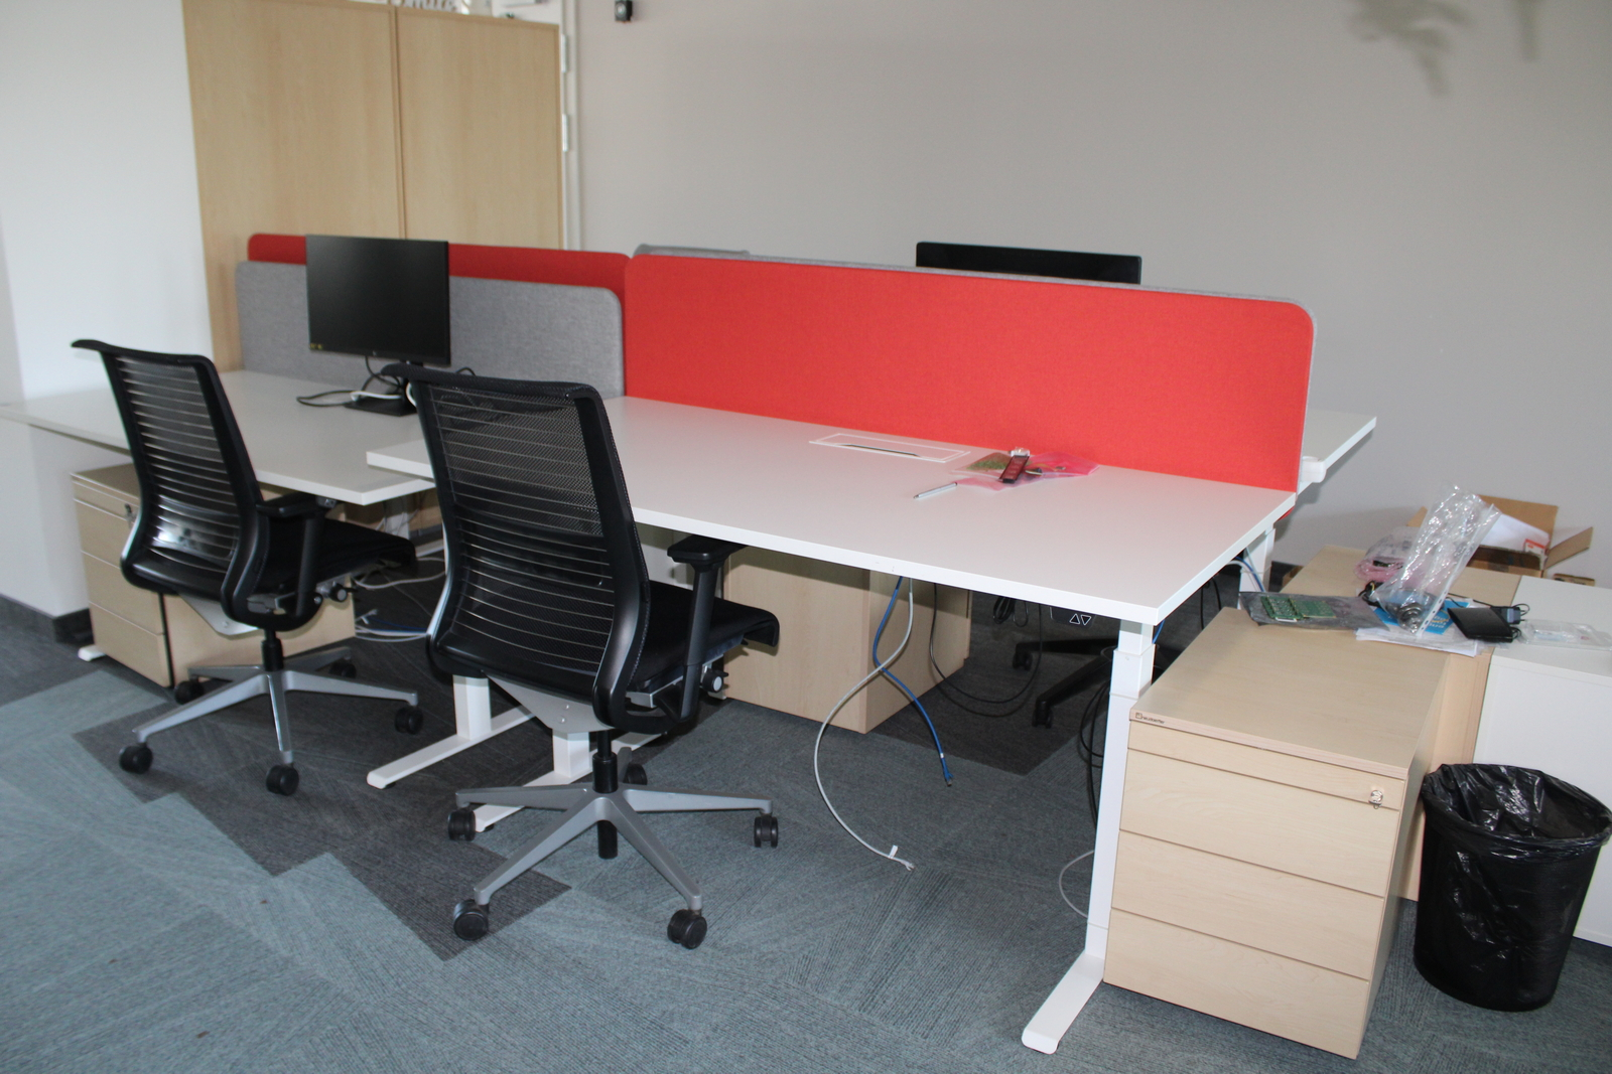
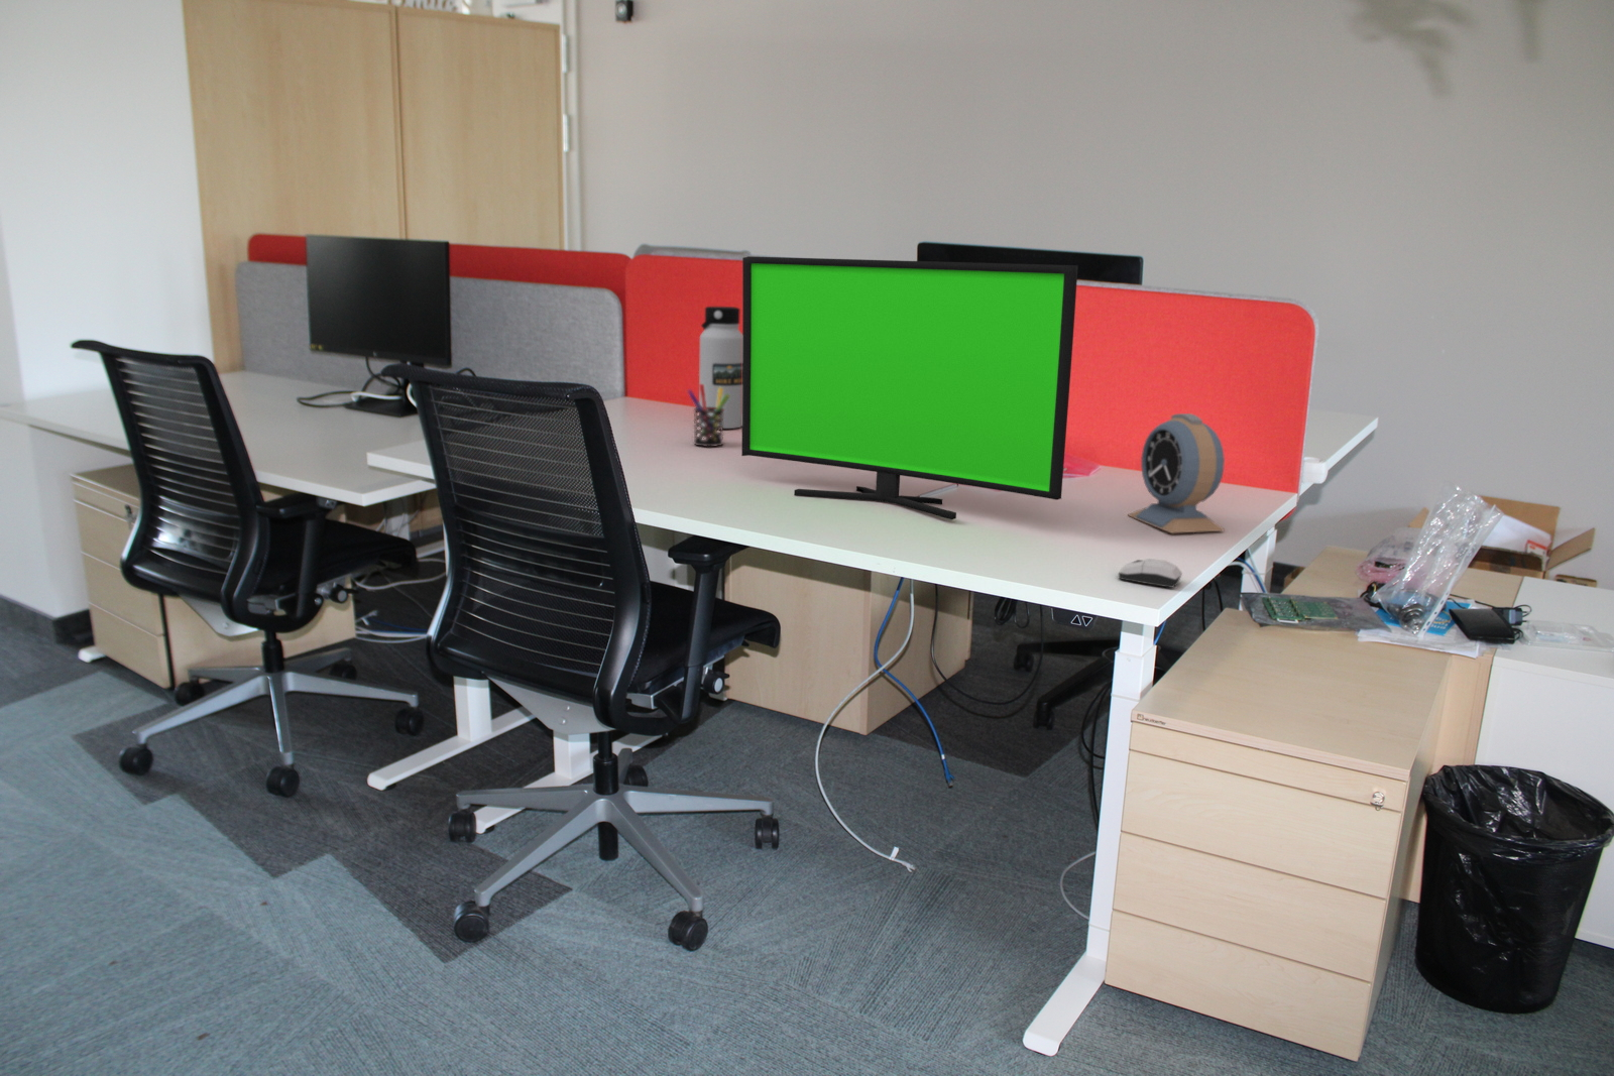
+ computer mouse (1150, 569)
+ pen holder (710, 416)
+ monitor (892, 384)
+ water bottle (722, 366)
+ alarm clock (1180, 468)
